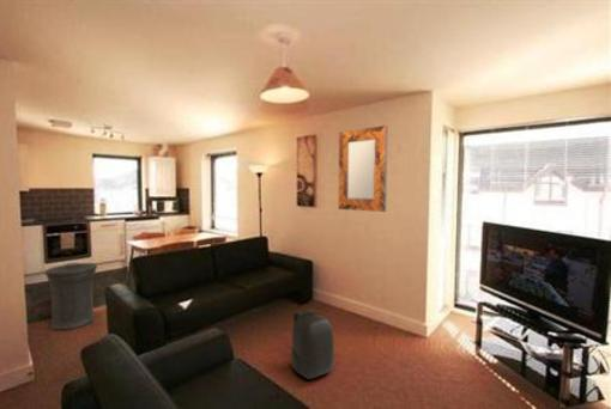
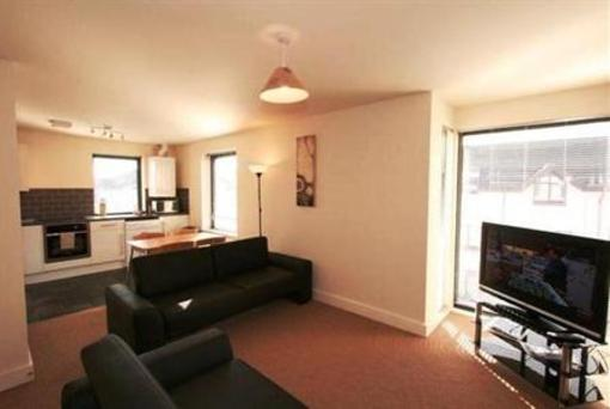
- backpack (310, 340)
- trash can (72, 292)
- home mirror (361, 170)
